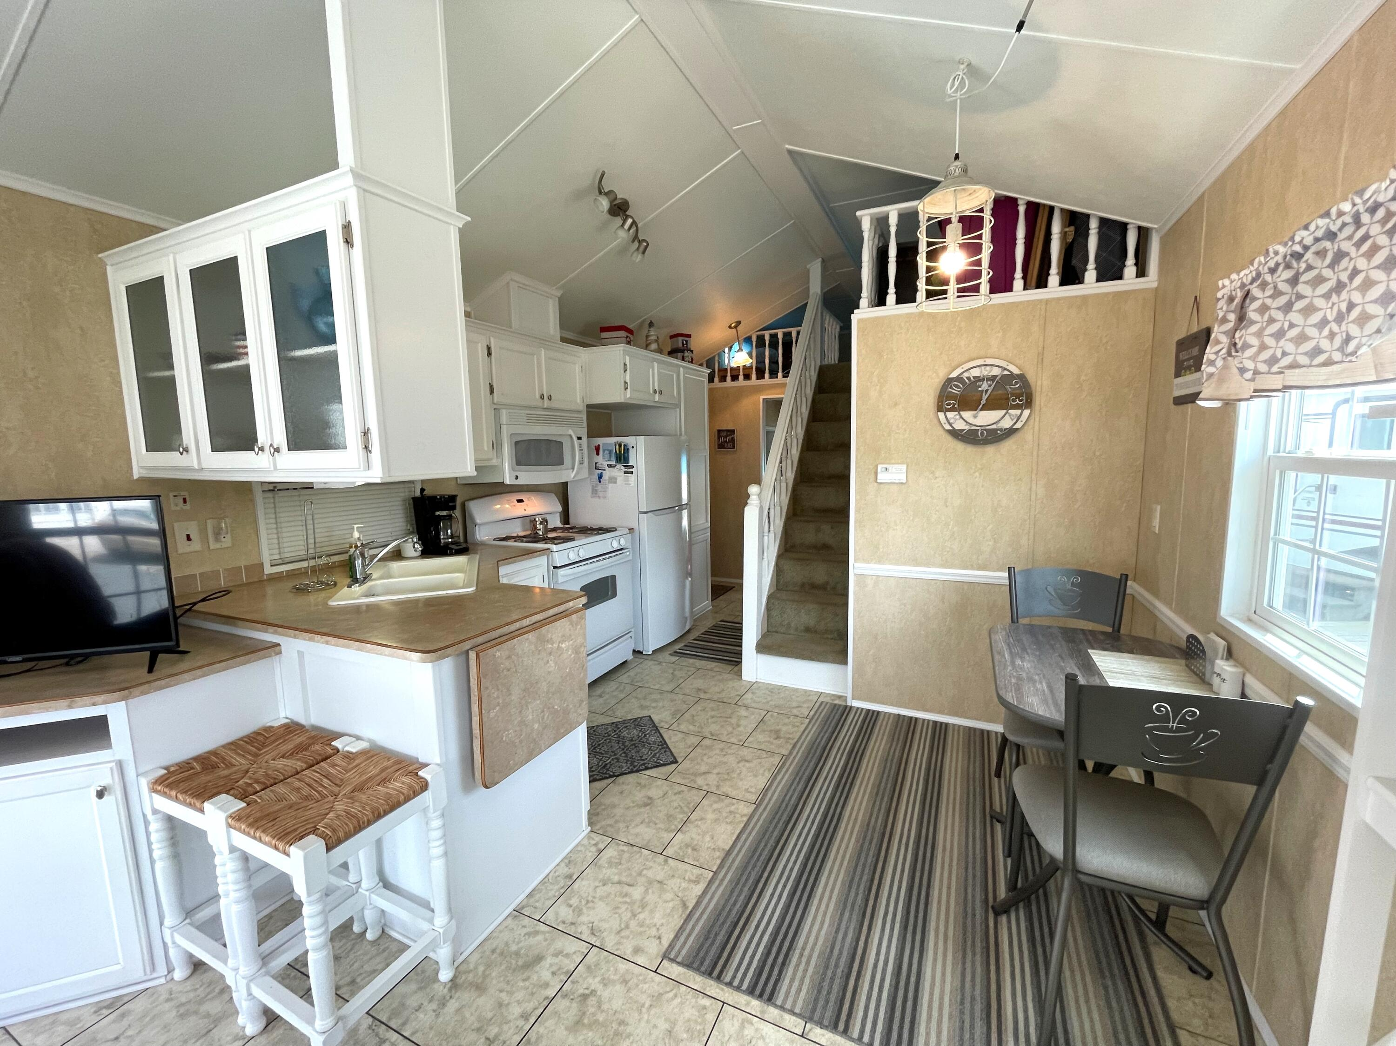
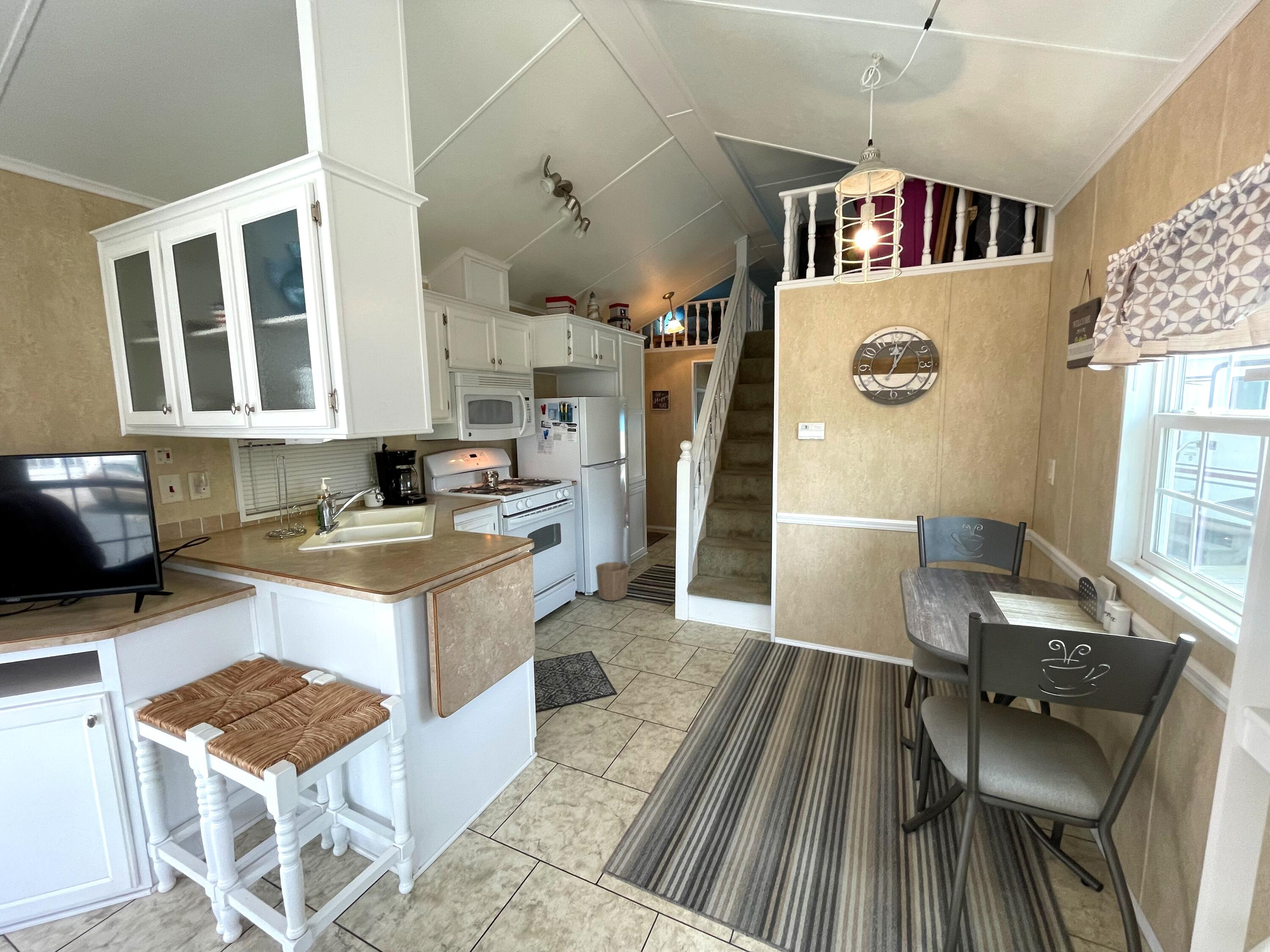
+ waste basket (612, 581)
